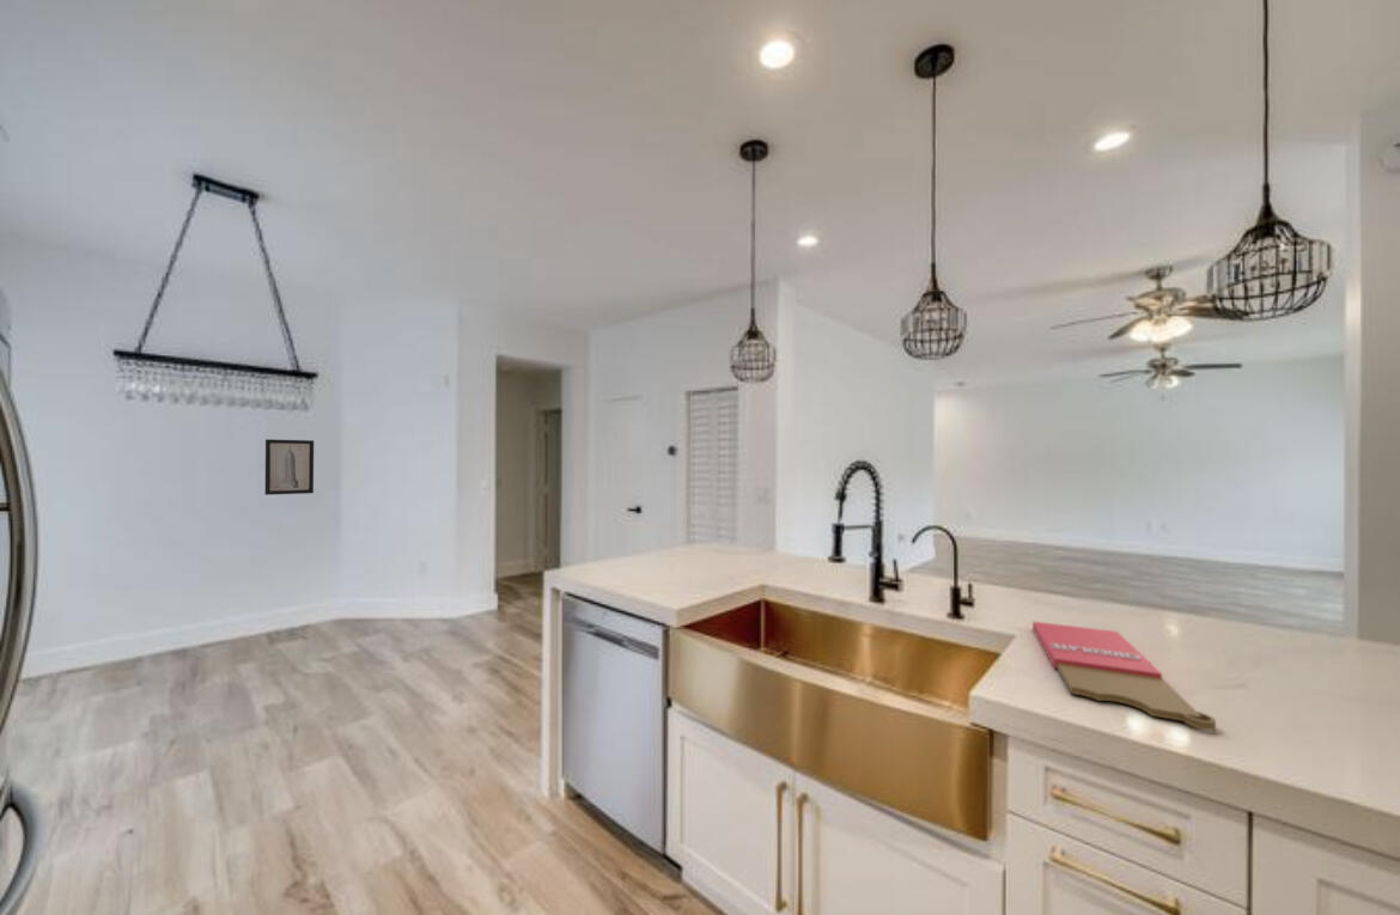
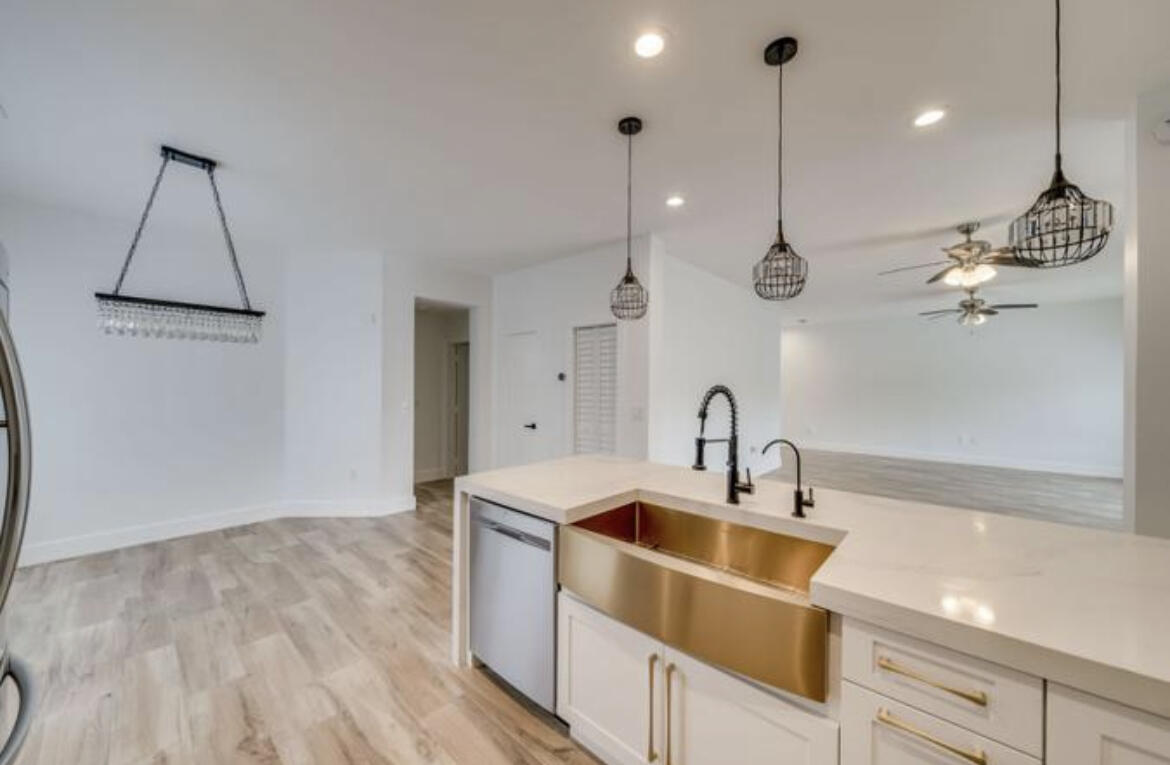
- wall art (290, 466)
- cutting board (1104, 663)
